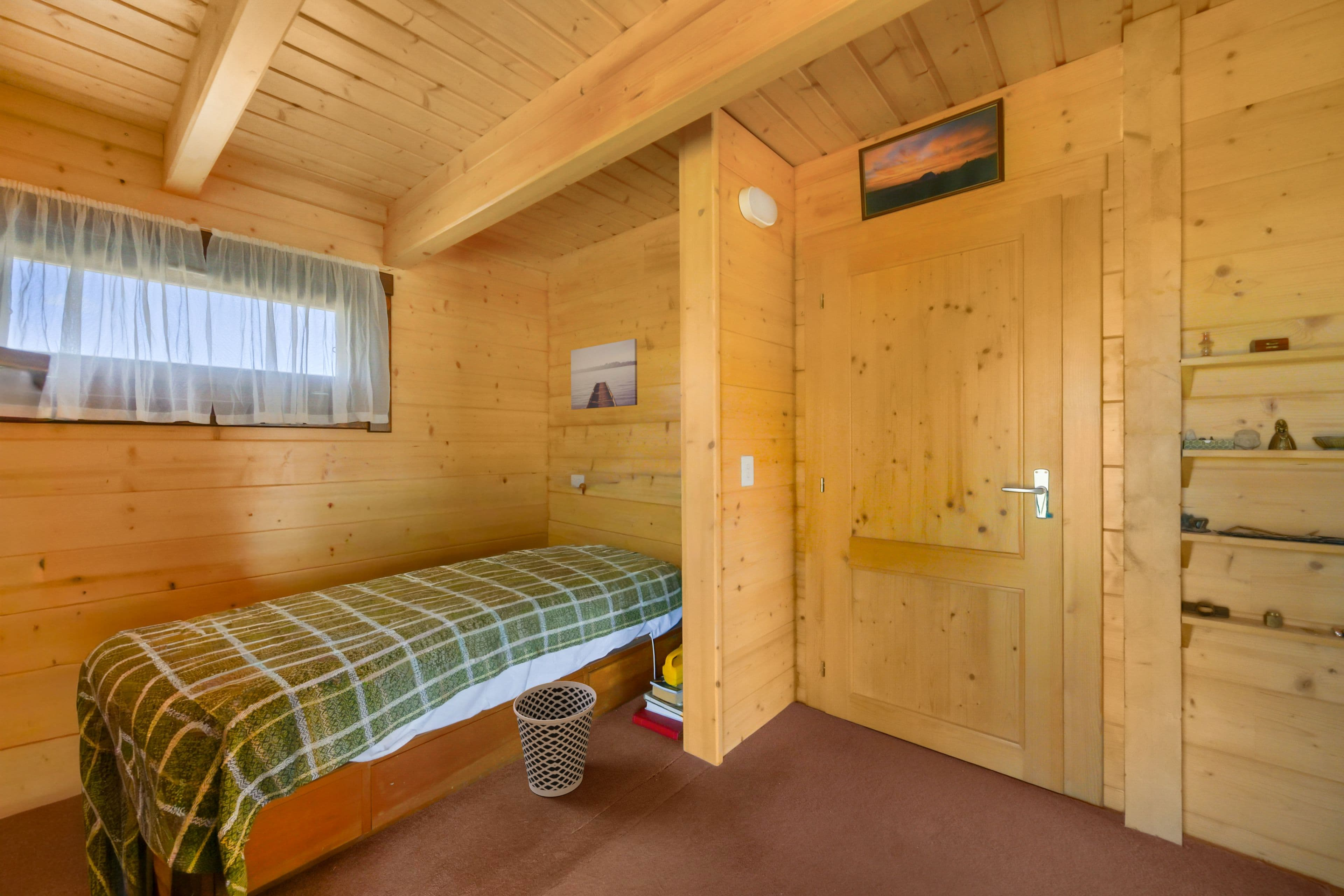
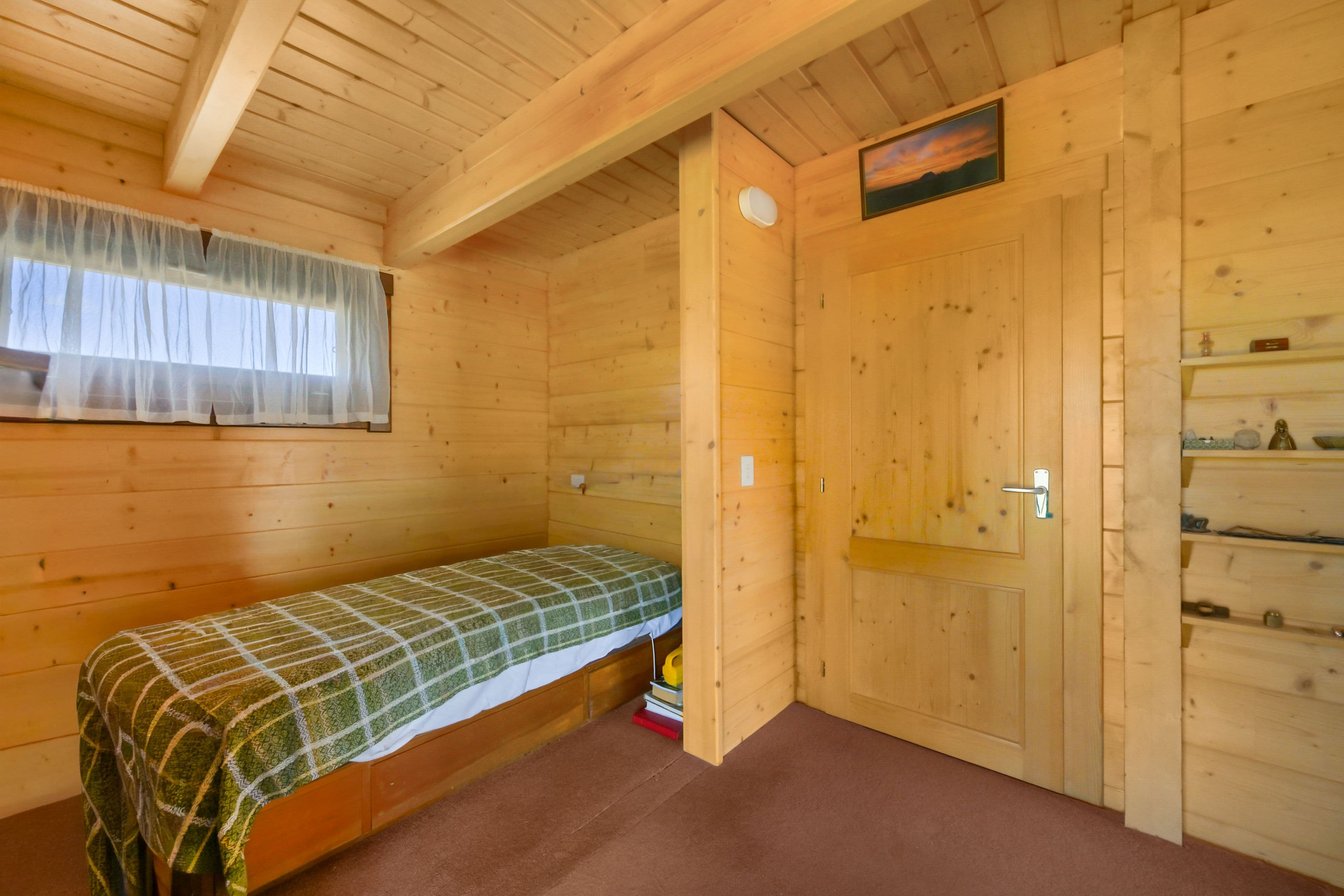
- wall art (602, 376)
- wastebasket (556, 739)
